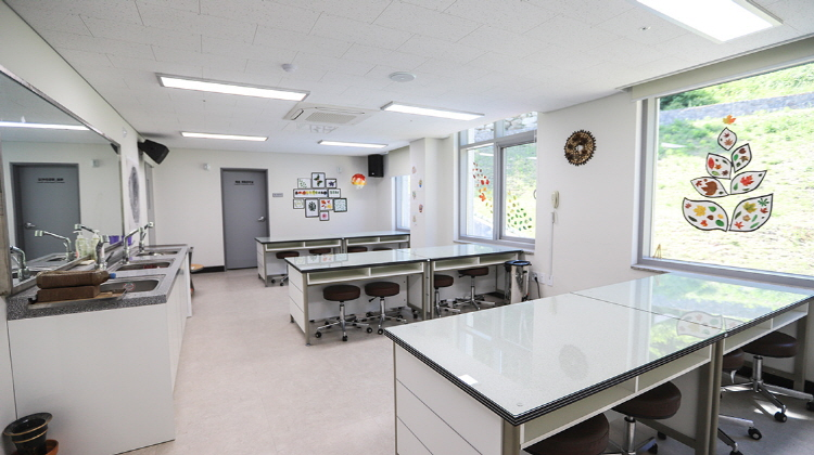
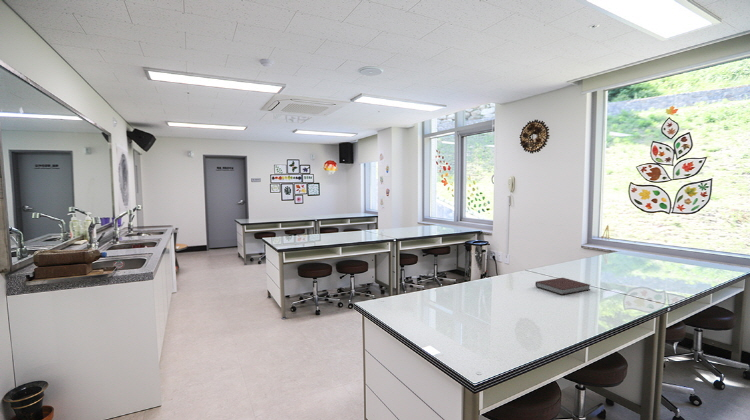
+ notebook (562, 285)
